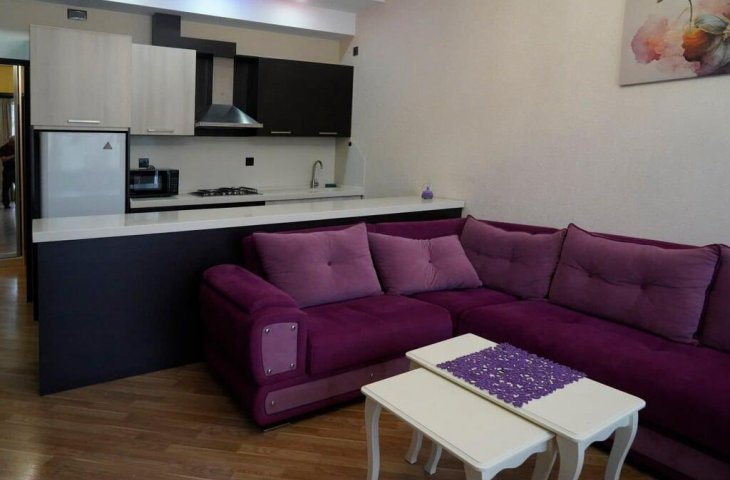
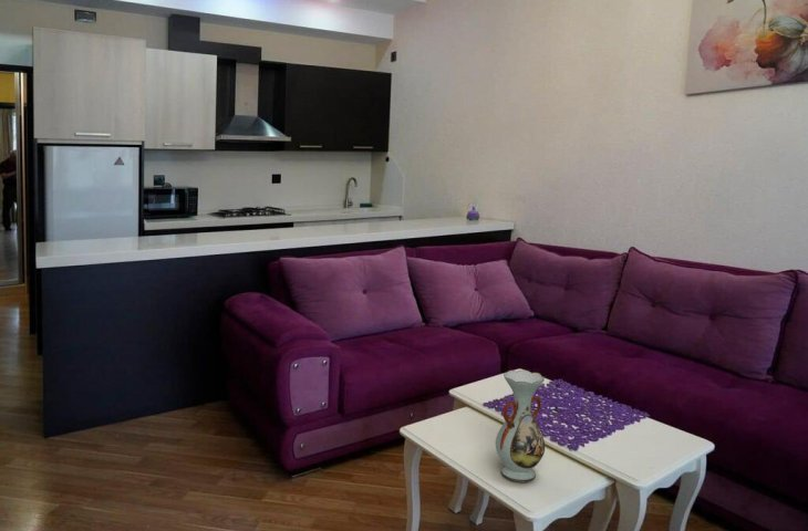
+ vase (521, 425)
